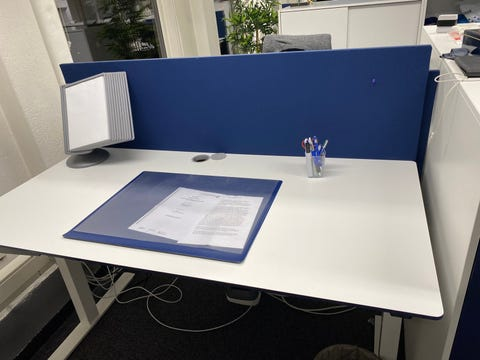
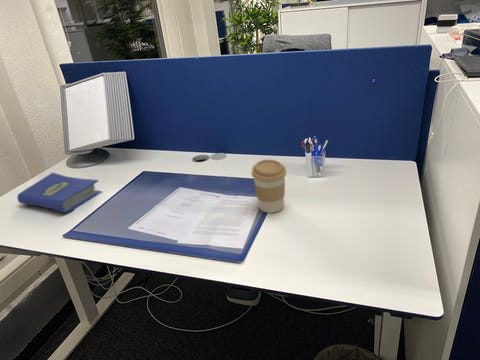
+ hardcover book (58, 192)
+ coffee cup (269, 185)
